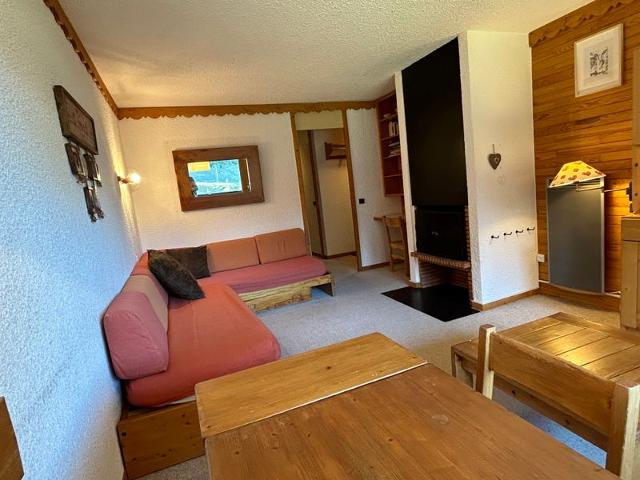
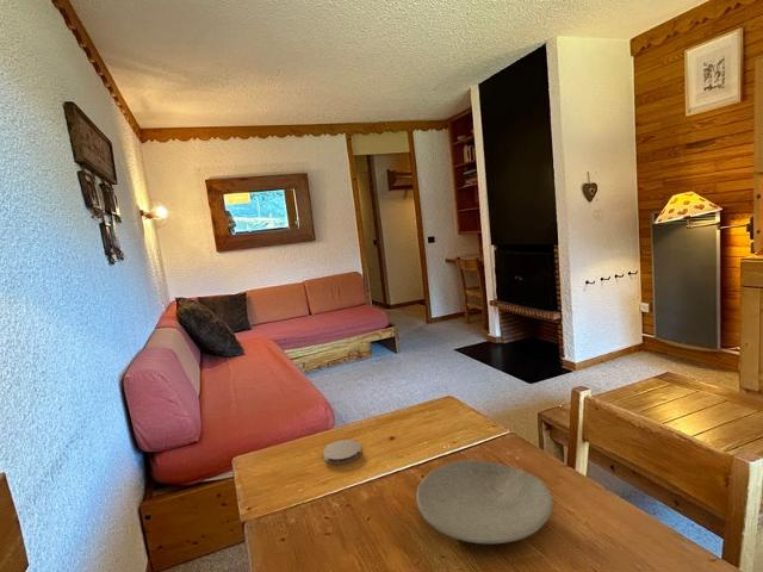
+ coaster (342, 450)
+ bowl (483, 505)
